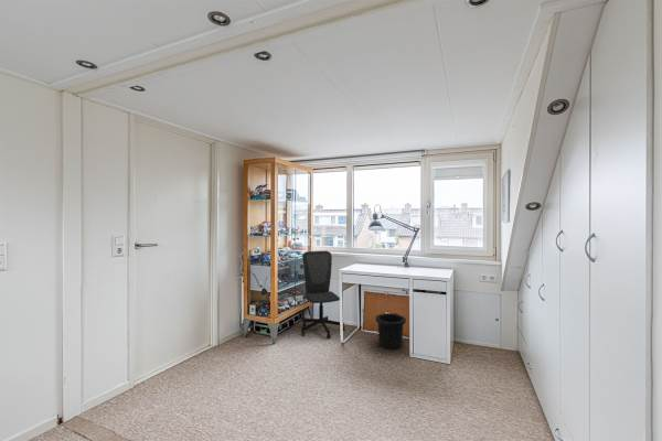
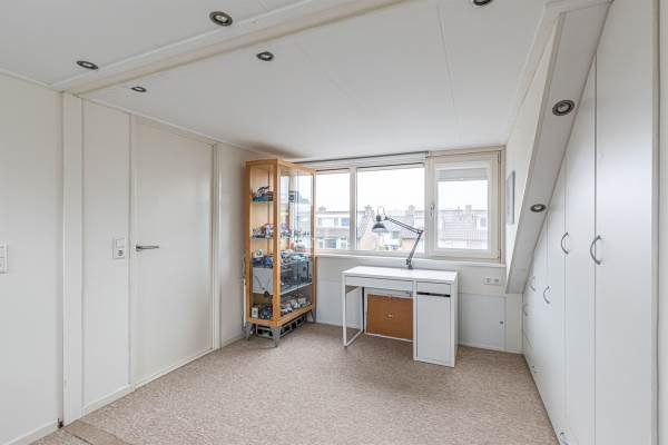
- trash can (391, 331)
- office chair (320, 290)
